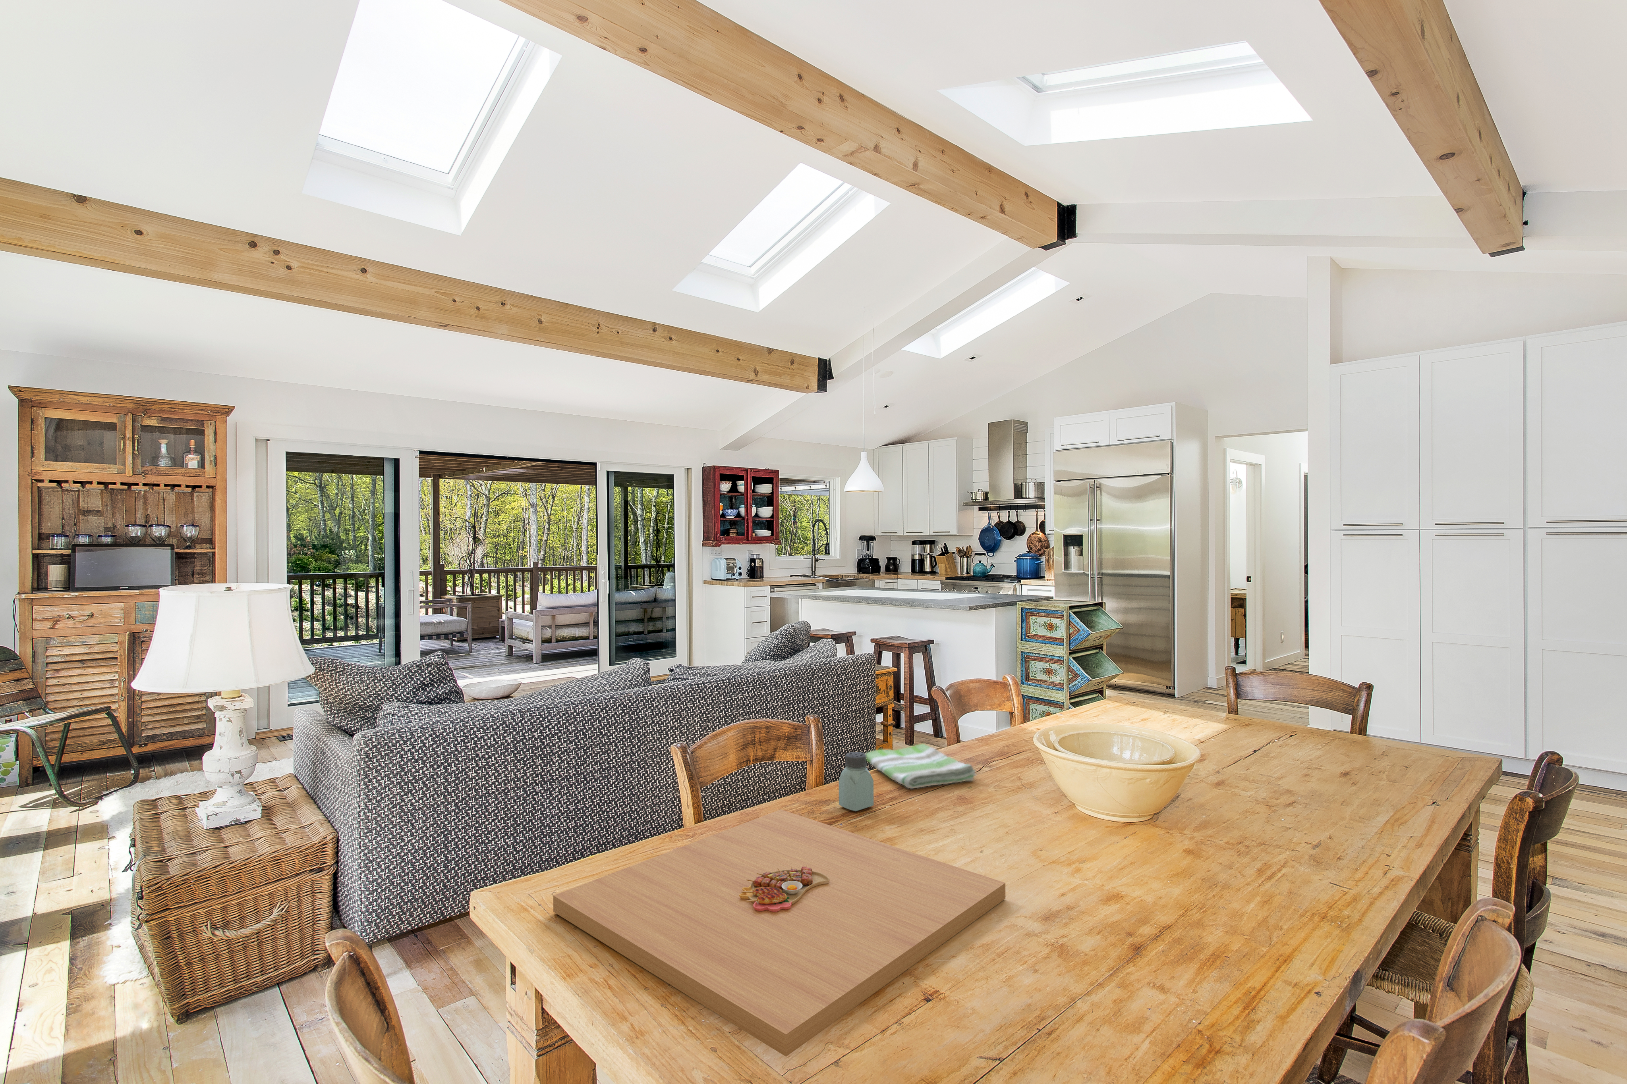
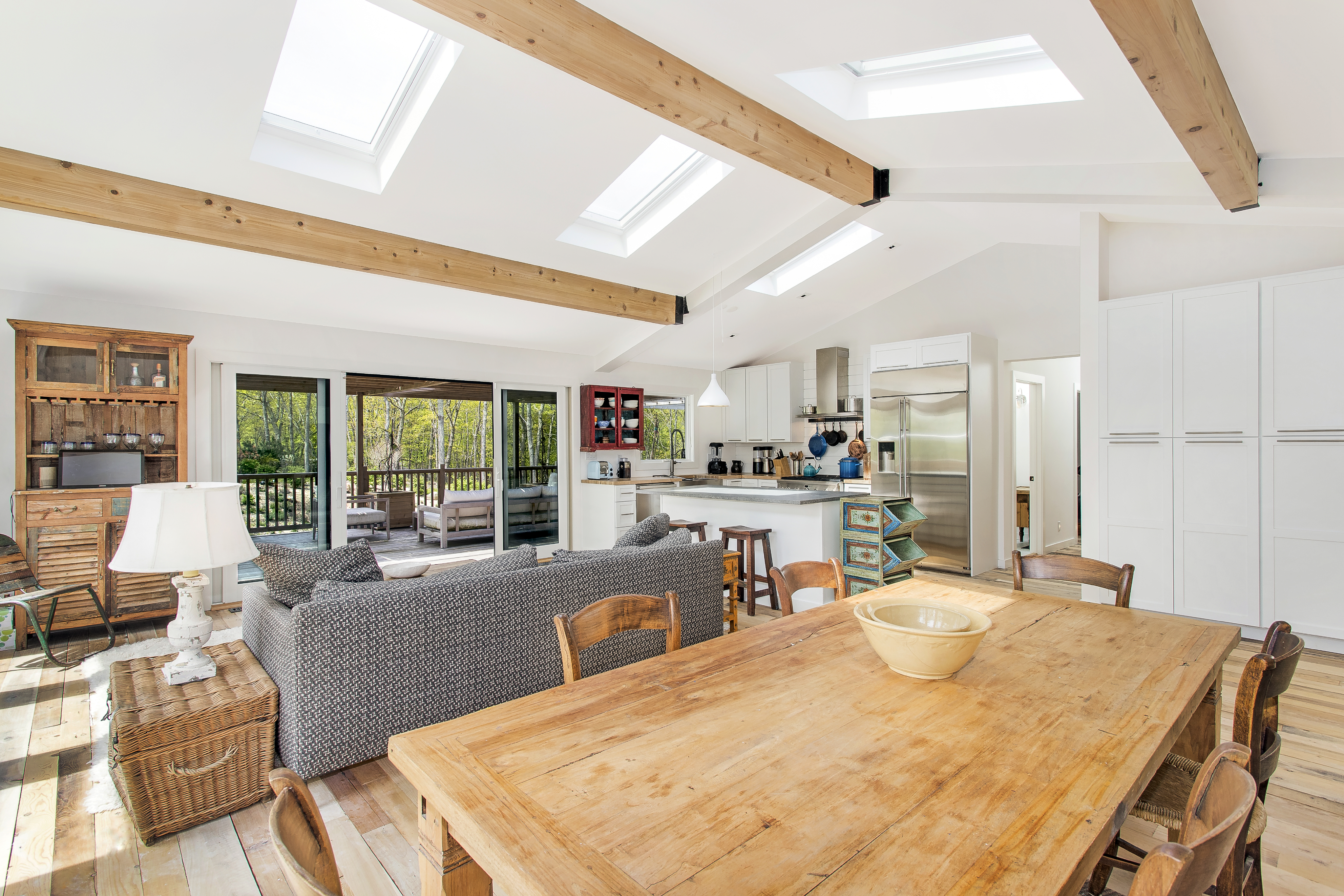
- dish towel (916, 762)
- platter (782, 892)
- saltshaker (856, 780)
